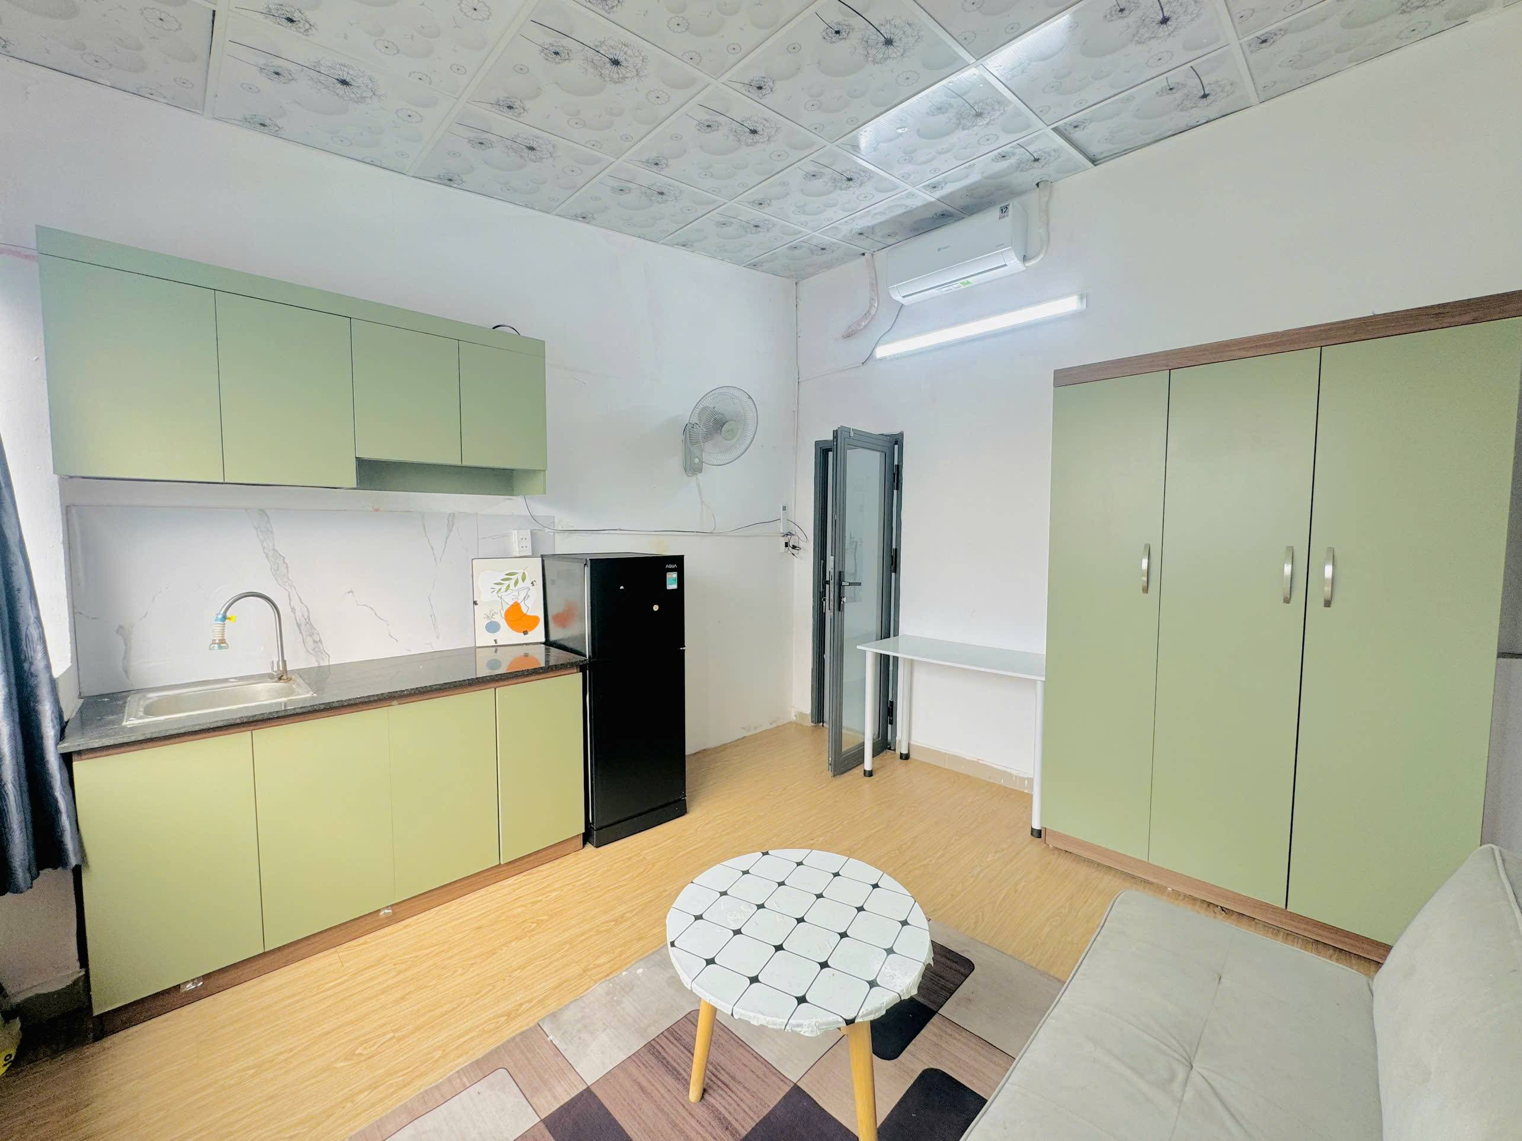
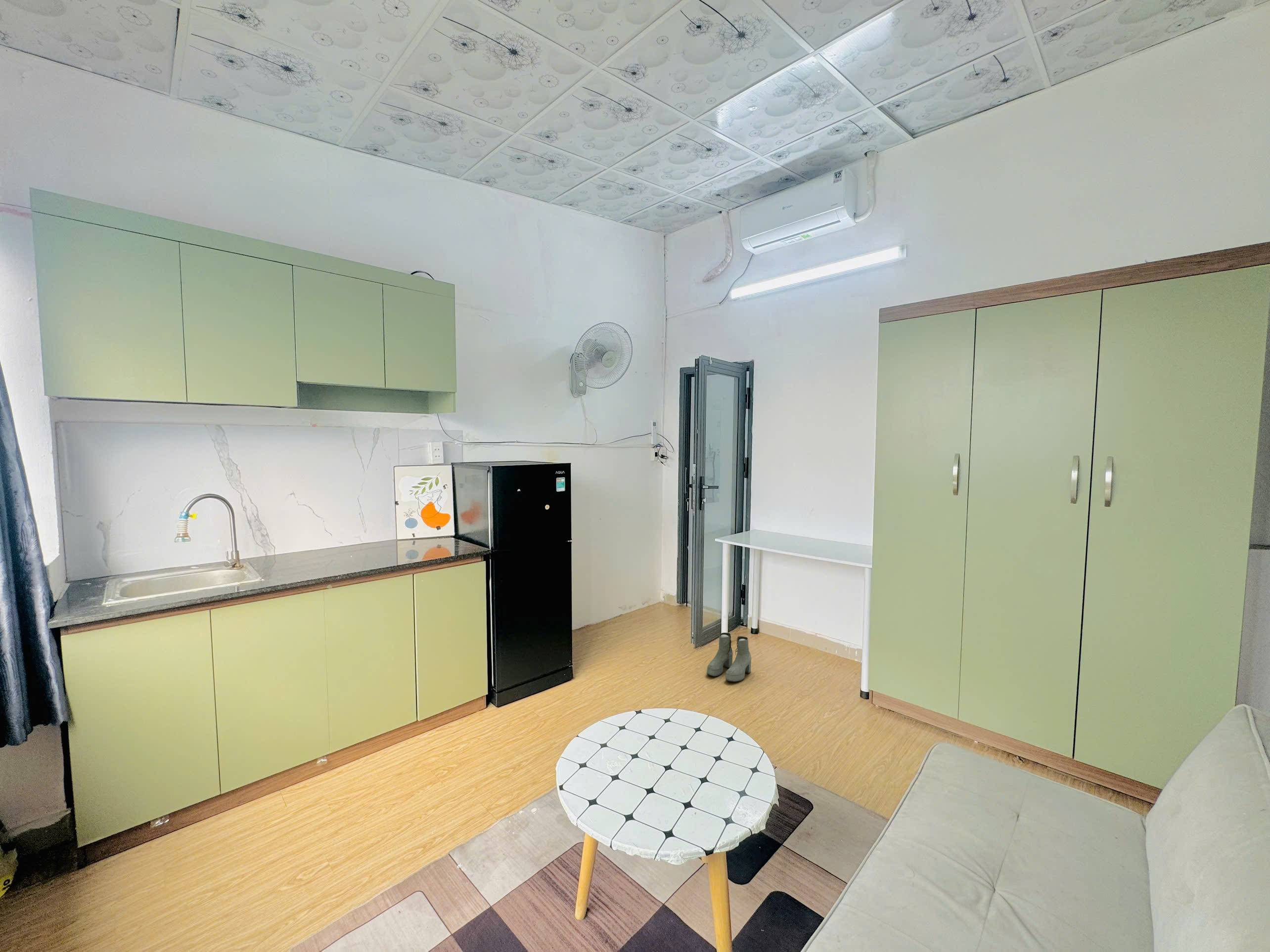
+ boots (729, 655)
